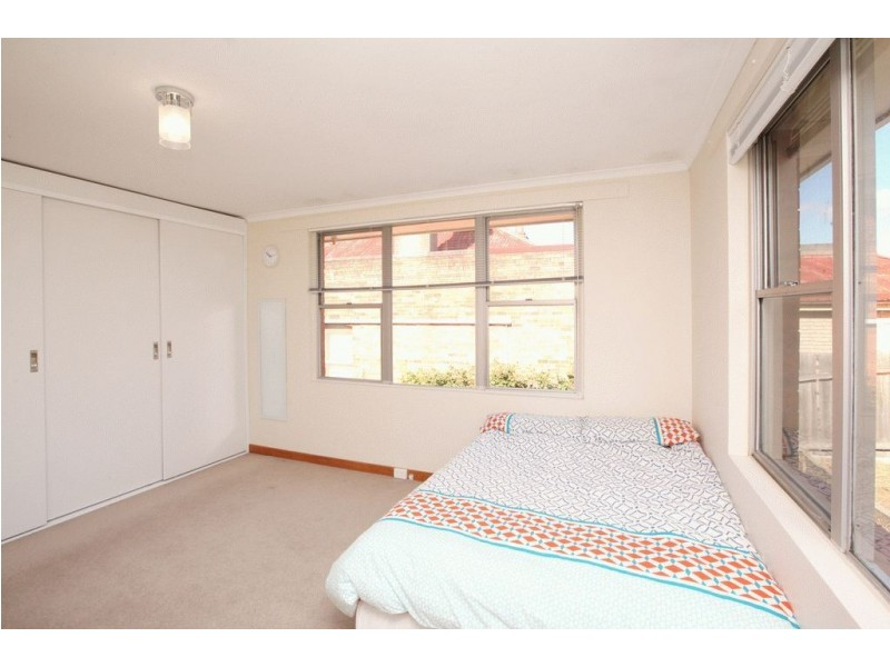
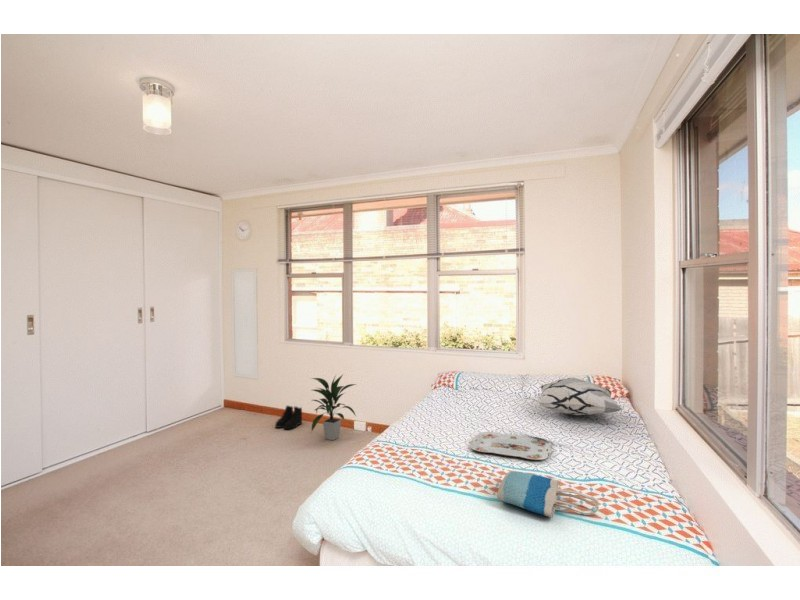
+ serving tray (510, 445)
+ decorative pillow (576, 396)
+ boots (289, 416)
+ tote bag (547, 494)
+ indoor plant (329, 405)
